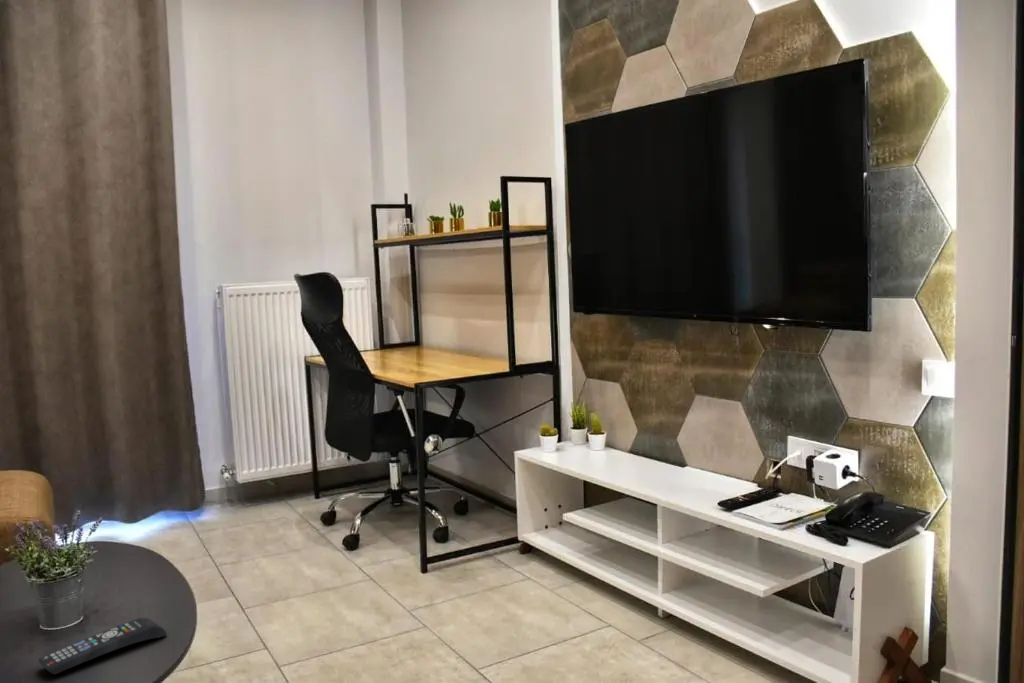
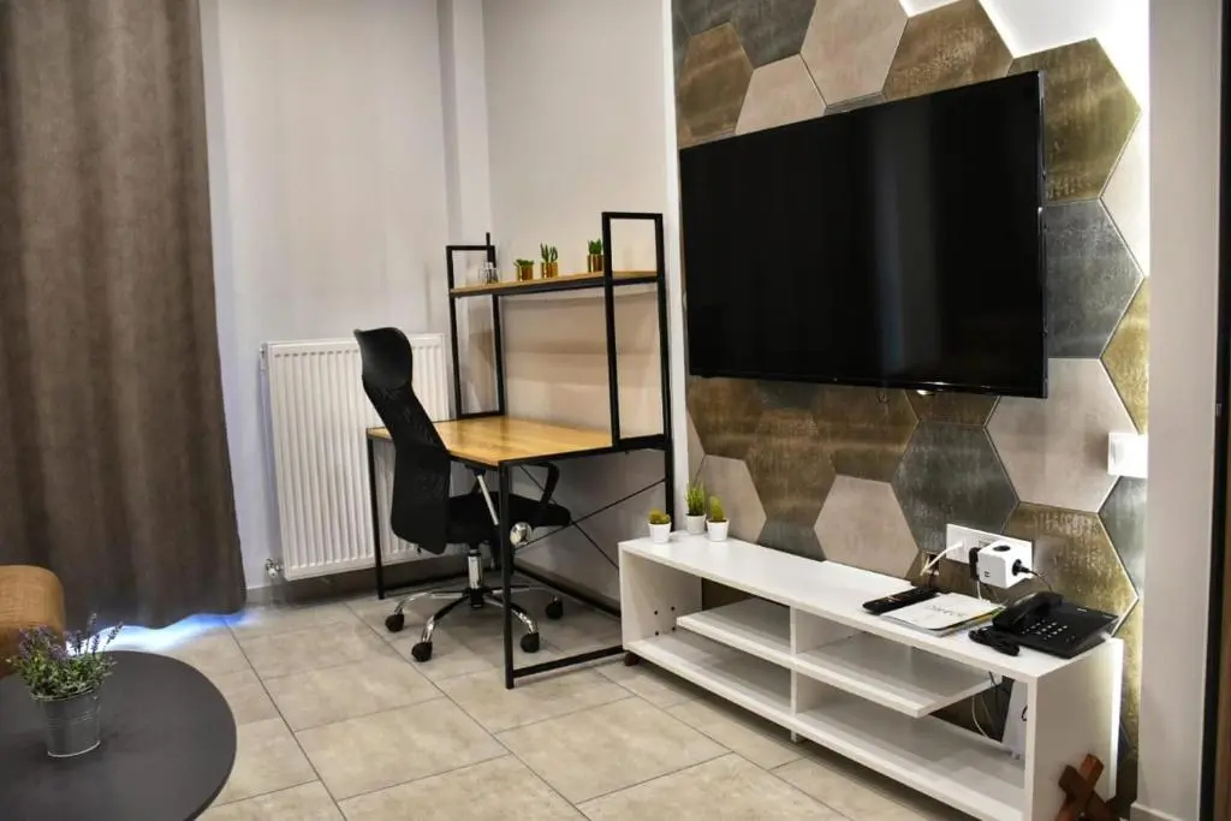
- remote control (104, 643)
